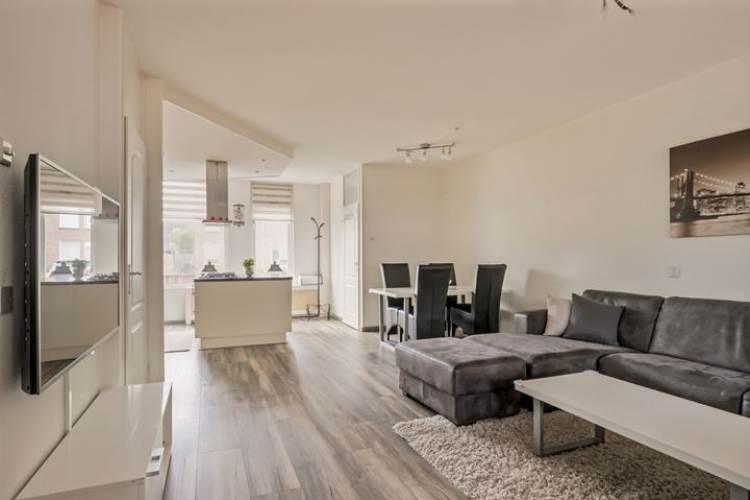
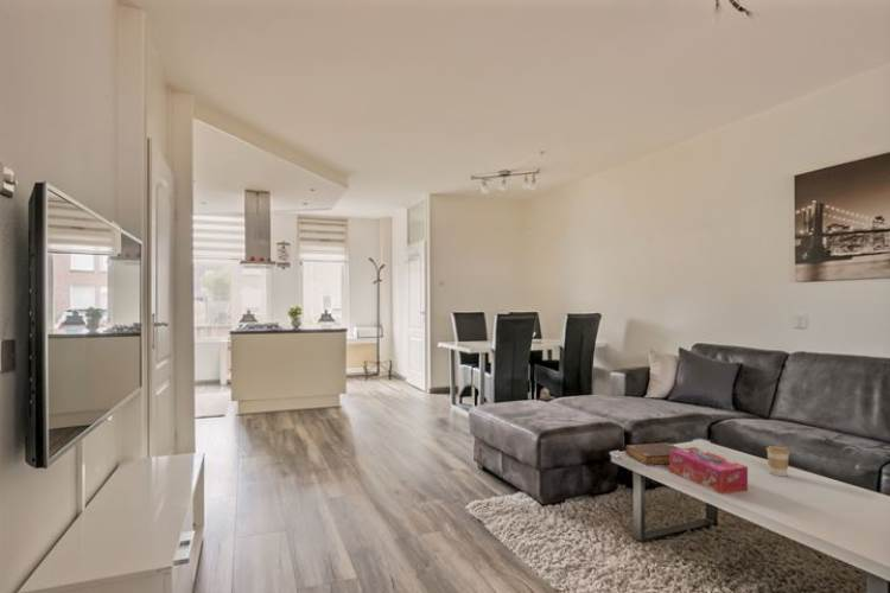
+ book (656, 453)
+ coffee cup (777, 459)
+ tissue box (706, 468)
